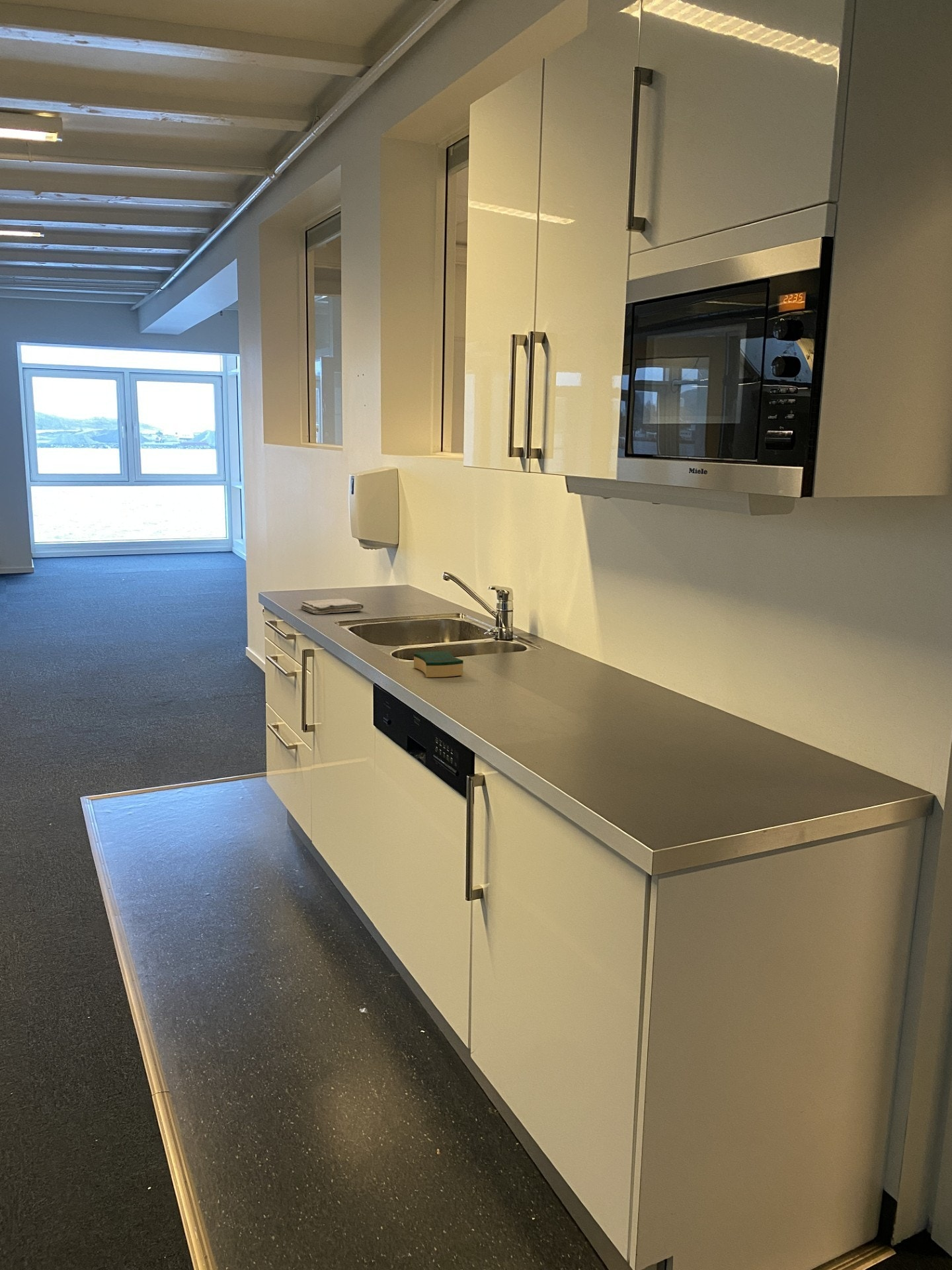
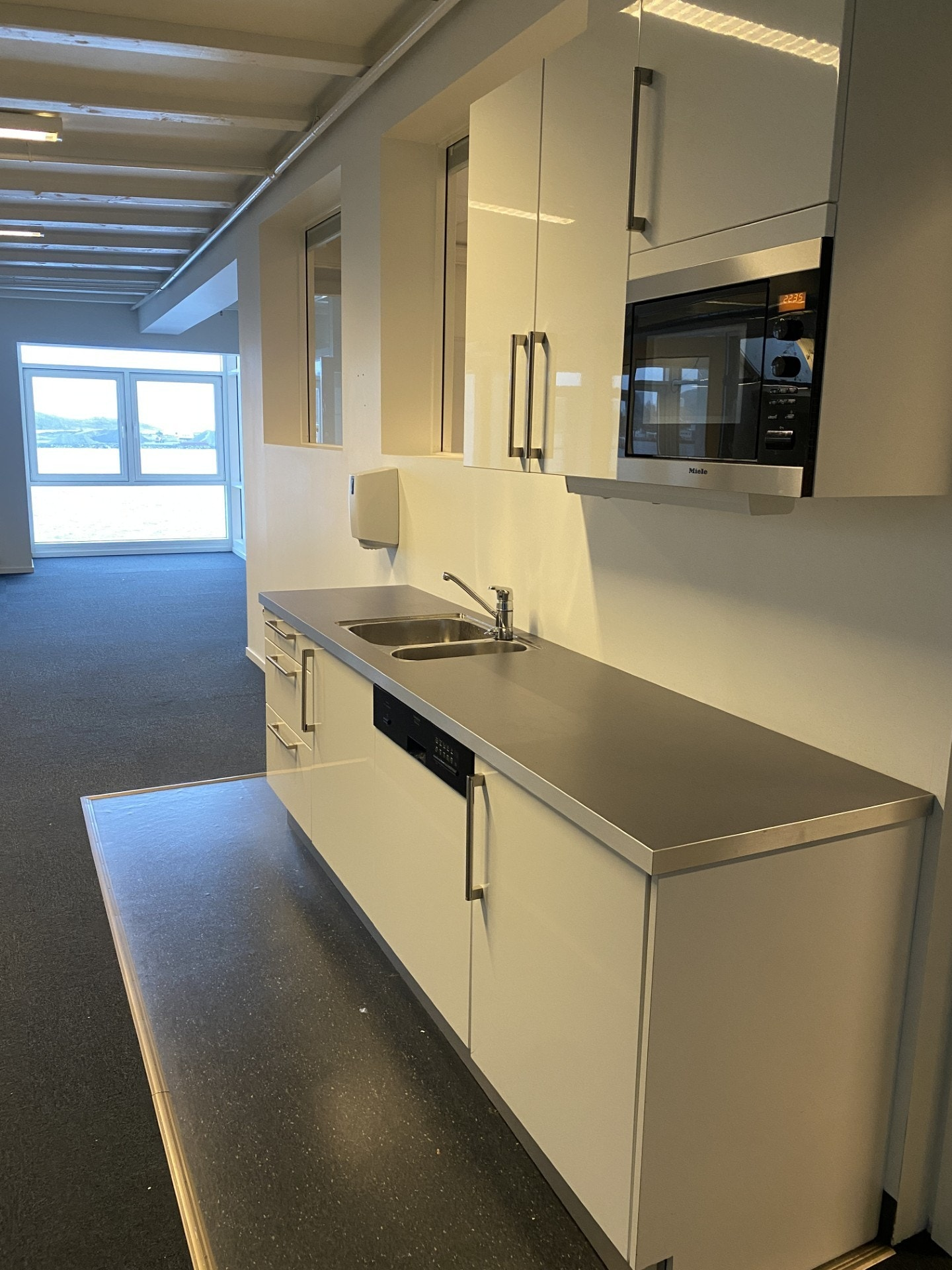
- washcloth (331, 605)
- sponge (438, 663)
